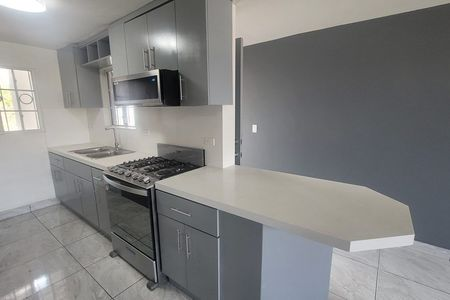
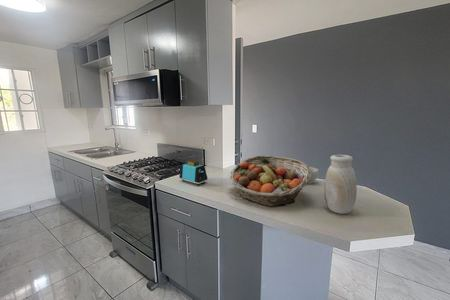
+ vase (355, 185)
+ bowl (311, 175)
+ toaster (193, 171)
+ fruit basket (267, 178)
